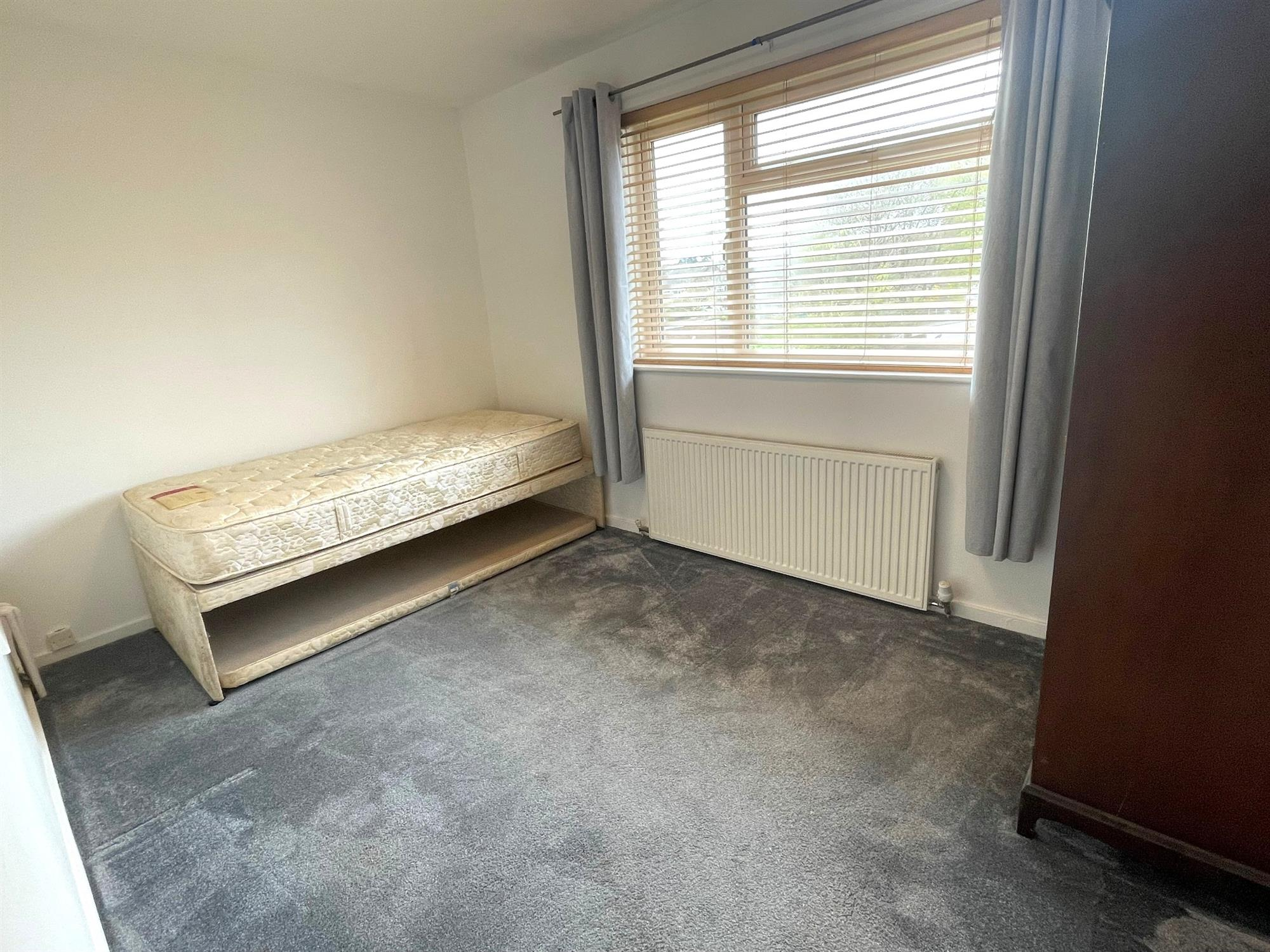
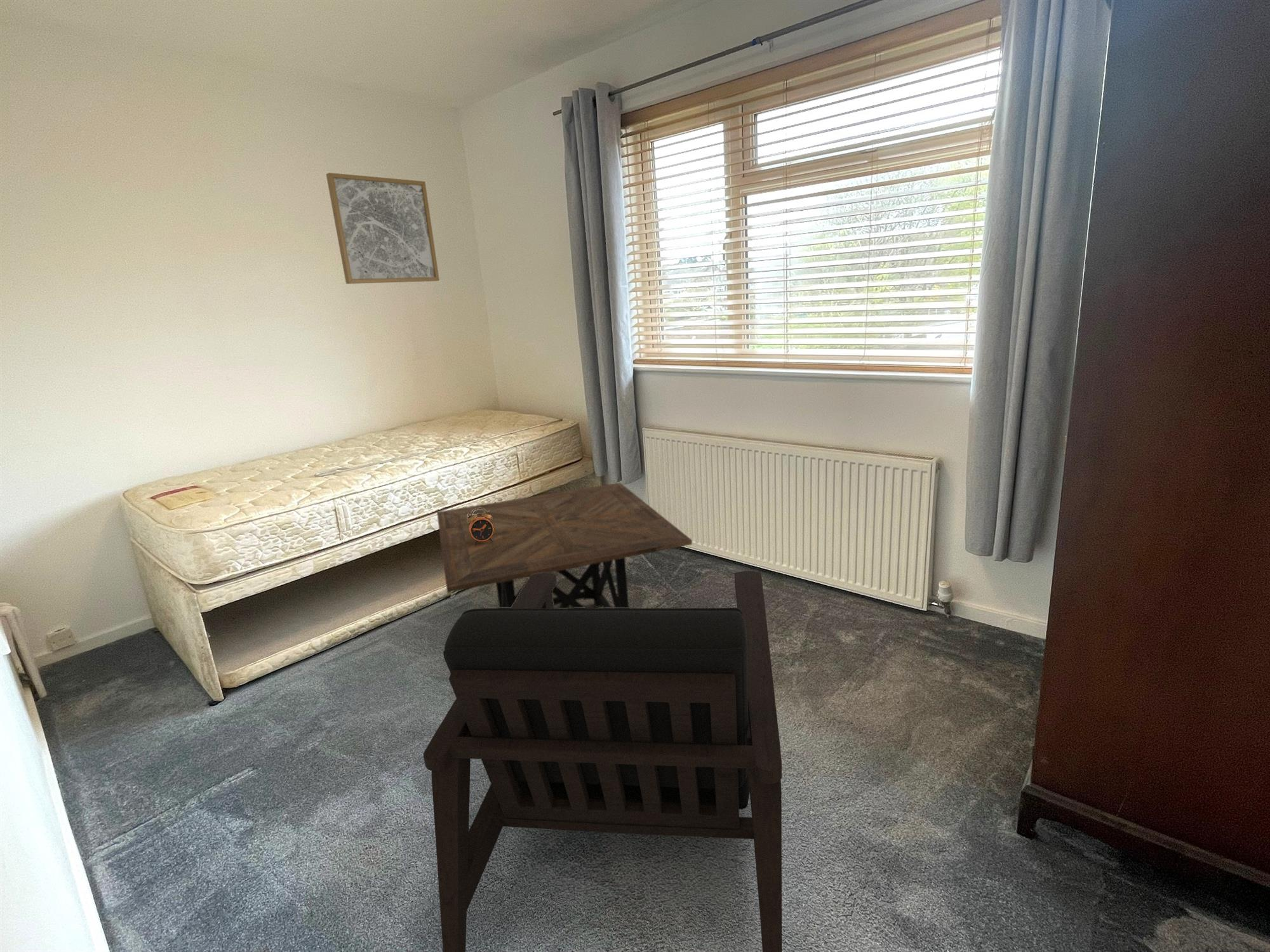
+ armchair (626, 706)
+ side table (555, 585)
+ wall art (387, 231)
+ alarm clock (481, 525)
